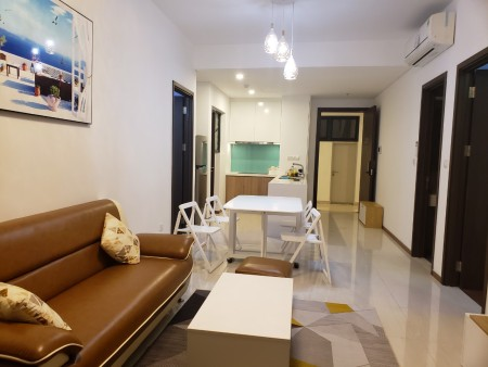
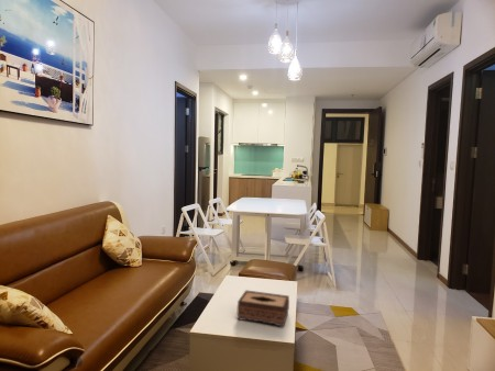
+ tissue box (263, 307)
